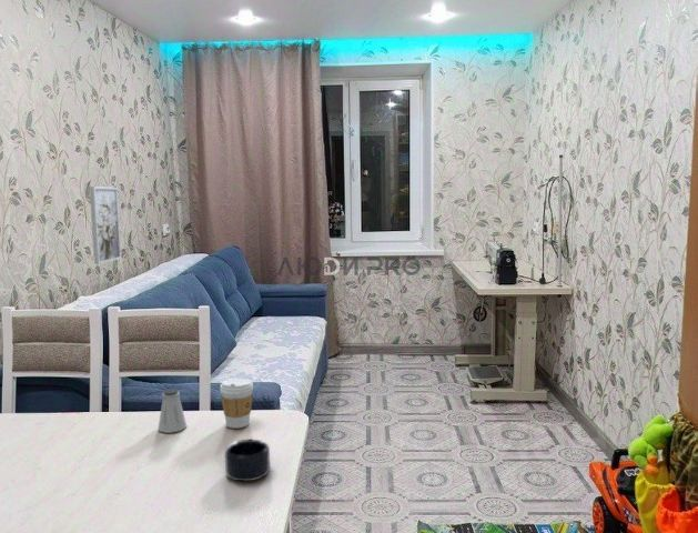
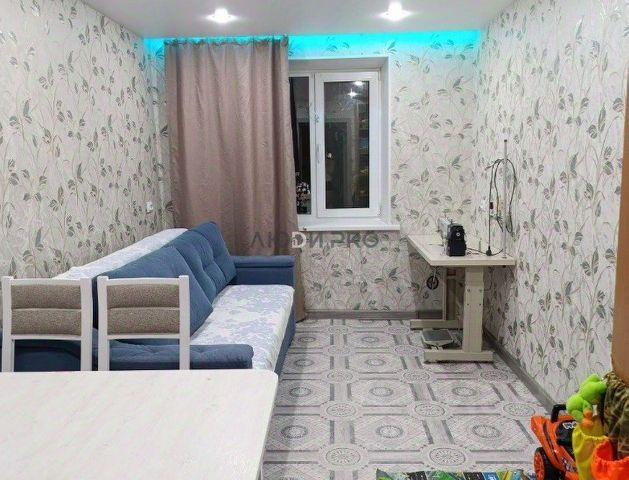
- coffee cup (236, 402)
- wall art (105, 224)
- saltshaker (171, 409)
- mug (250, 457)
